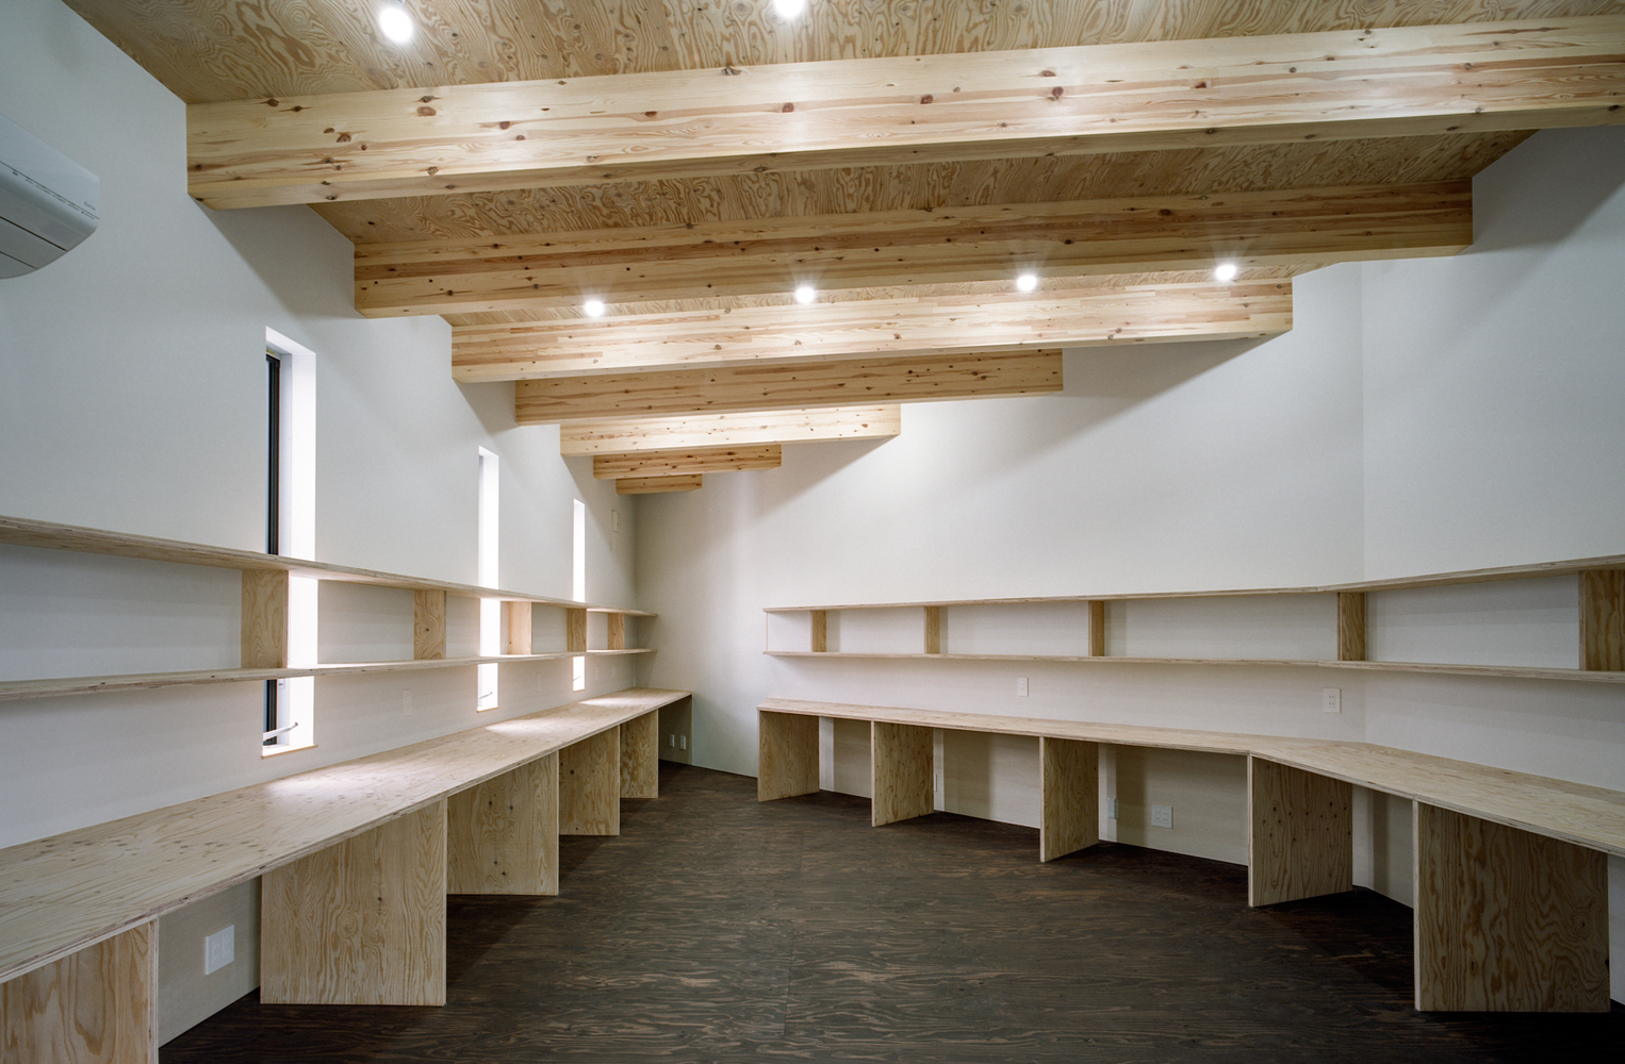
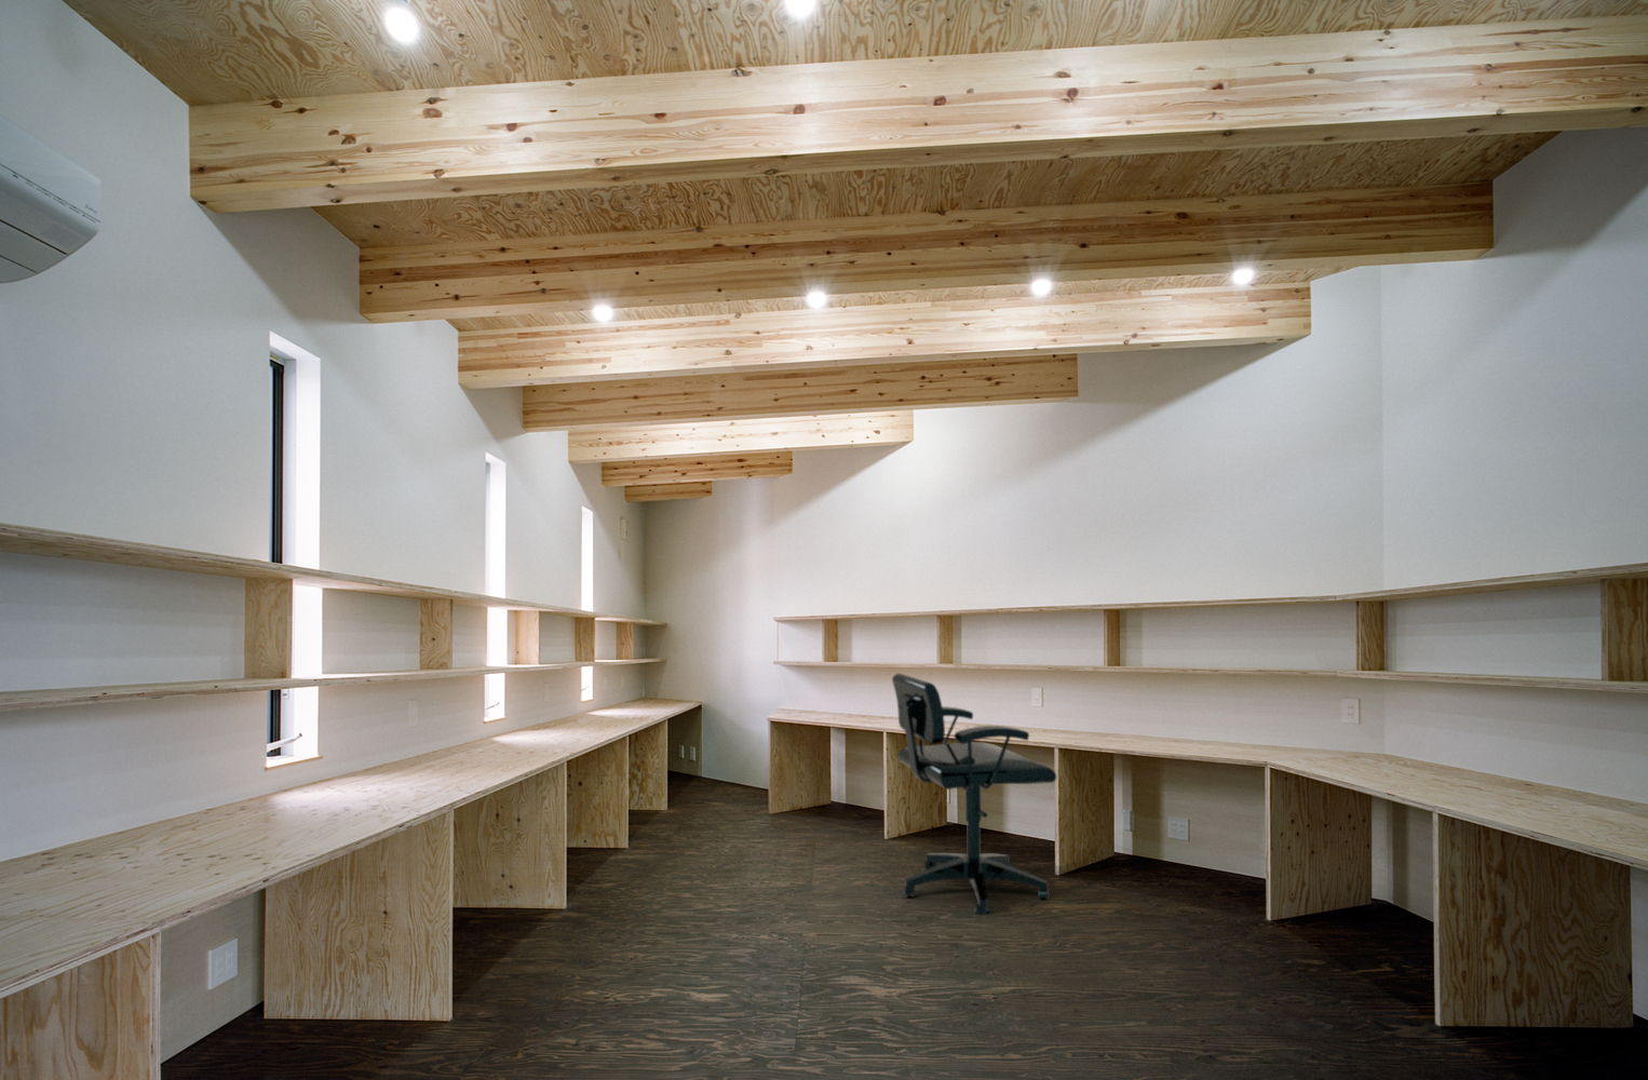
+ office chair (966, 783)
